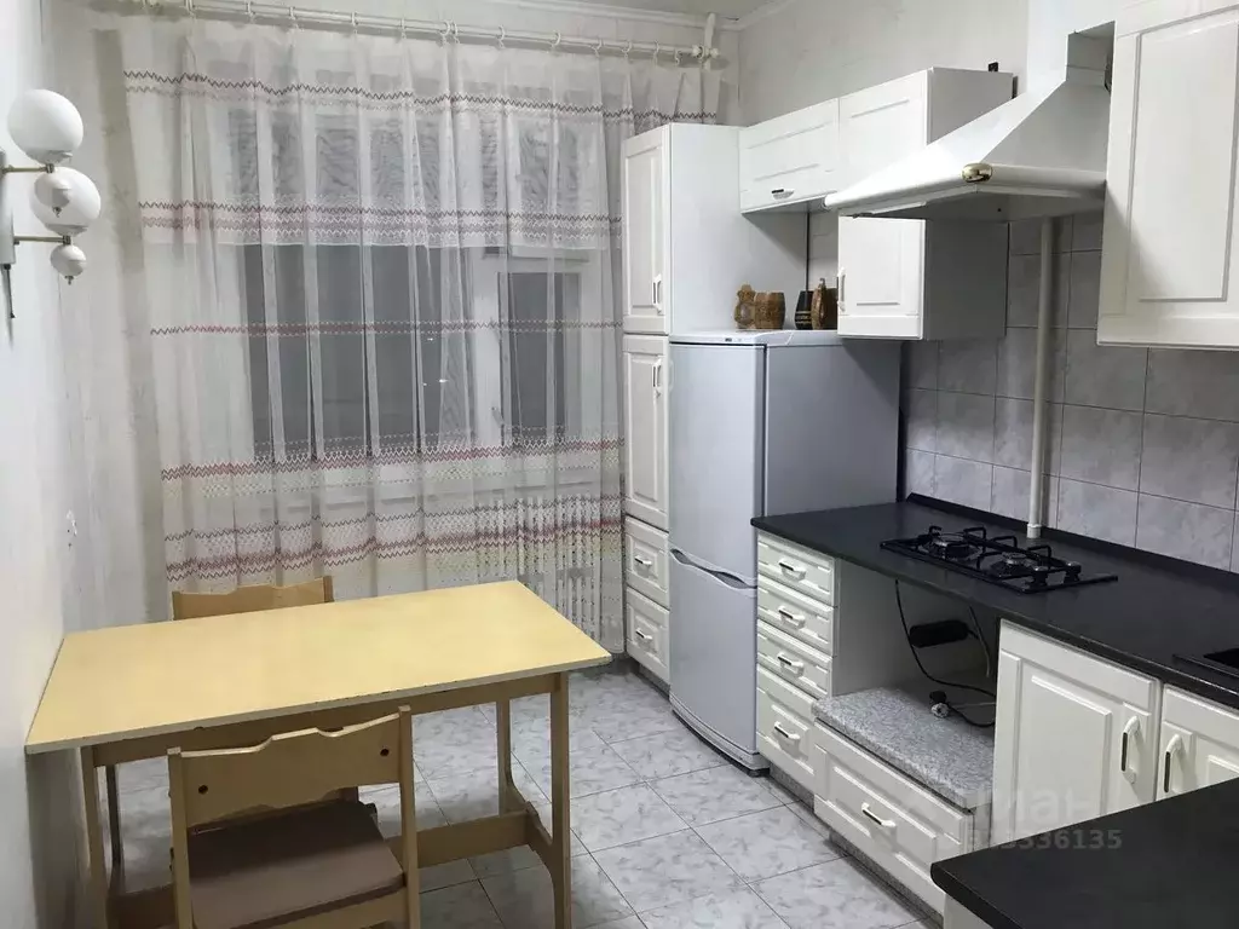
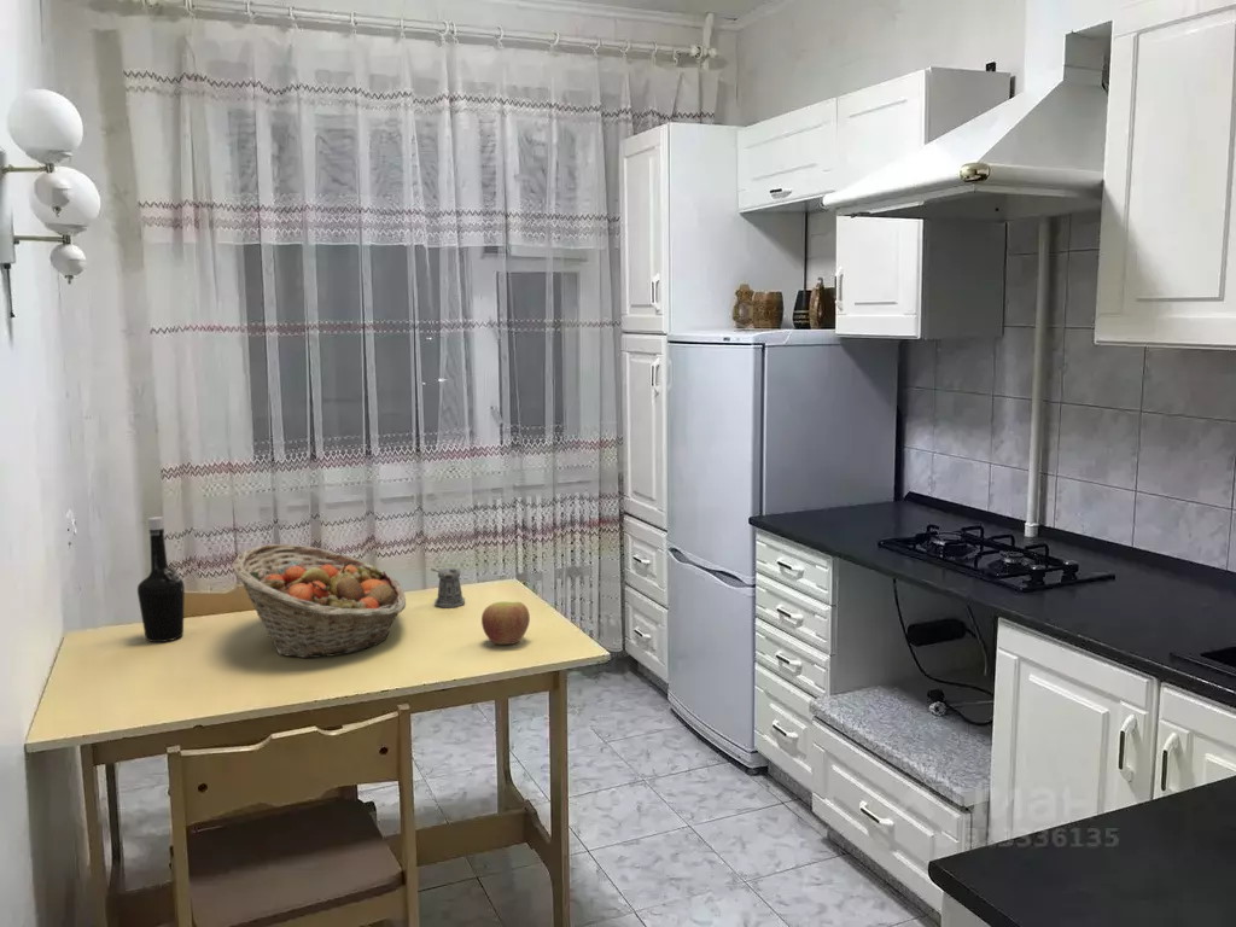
+ apple (506, 622)
+ bottle (159, 578)
+ pepper shaker (448, 584)
+ fruit basket (322, 594)
